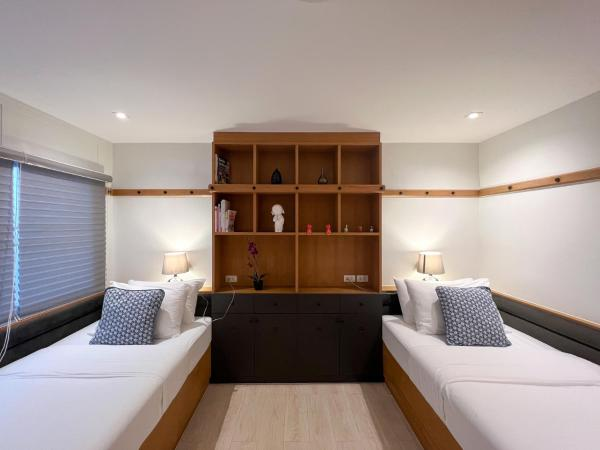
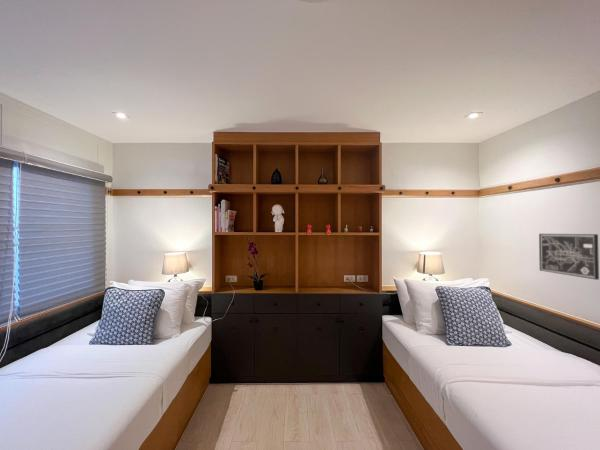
+ wall art (565, 254)
